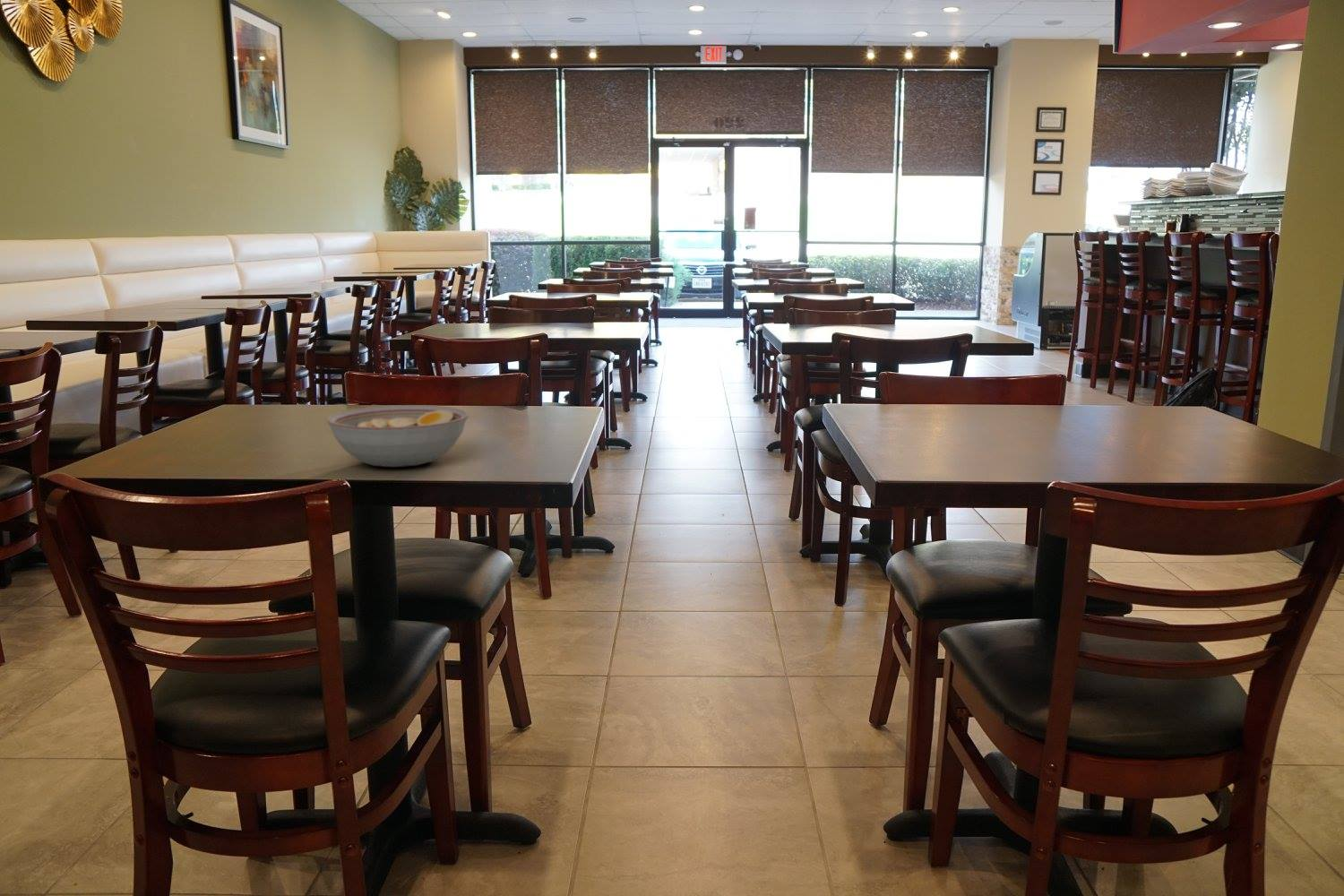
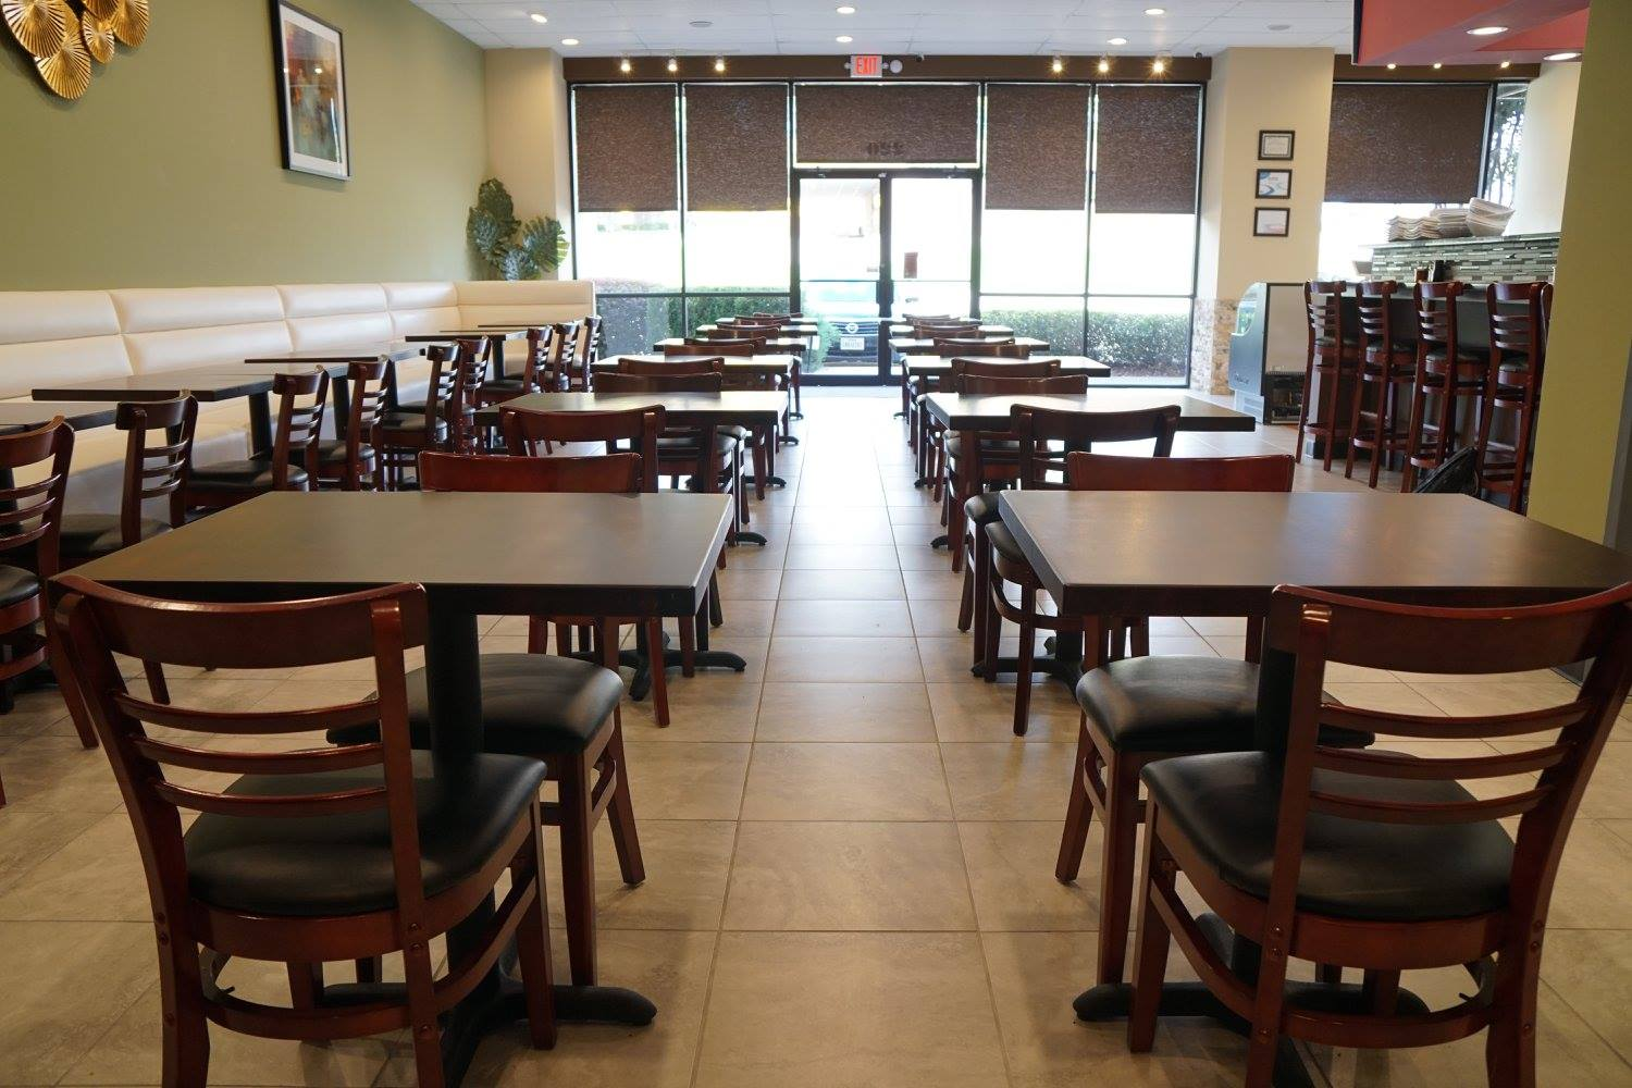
- bowl (400, 438)
